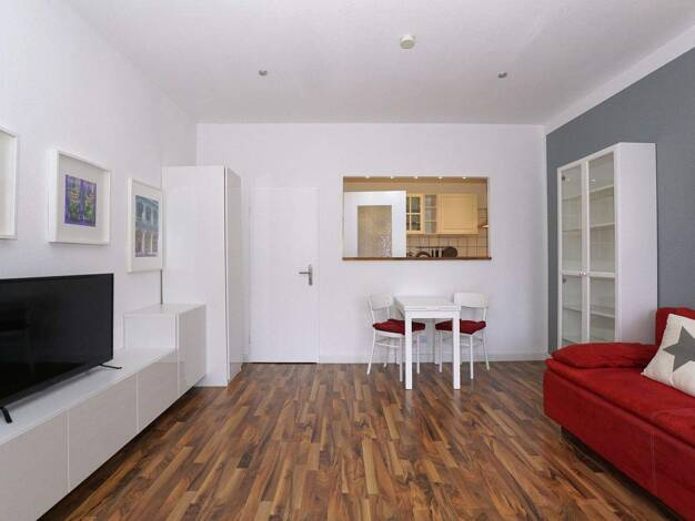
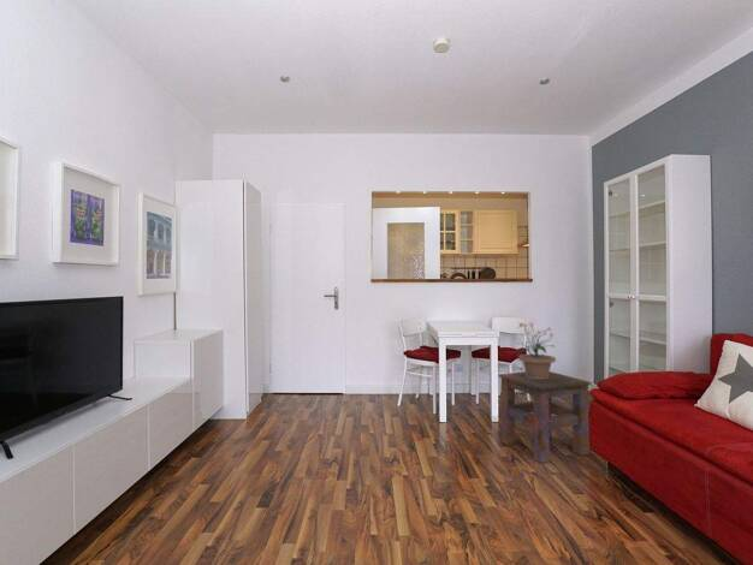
+ side table (542, 412)
+ potted plant (533, 349)
